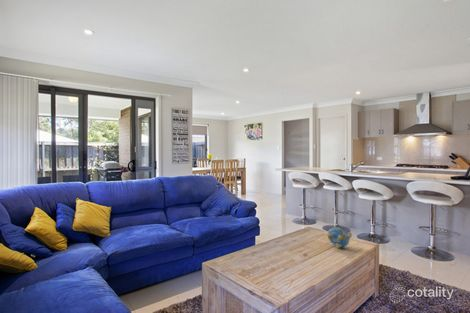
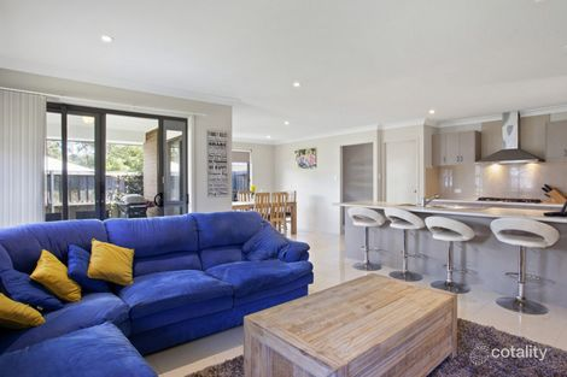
- decorative bowl (338, 237)
